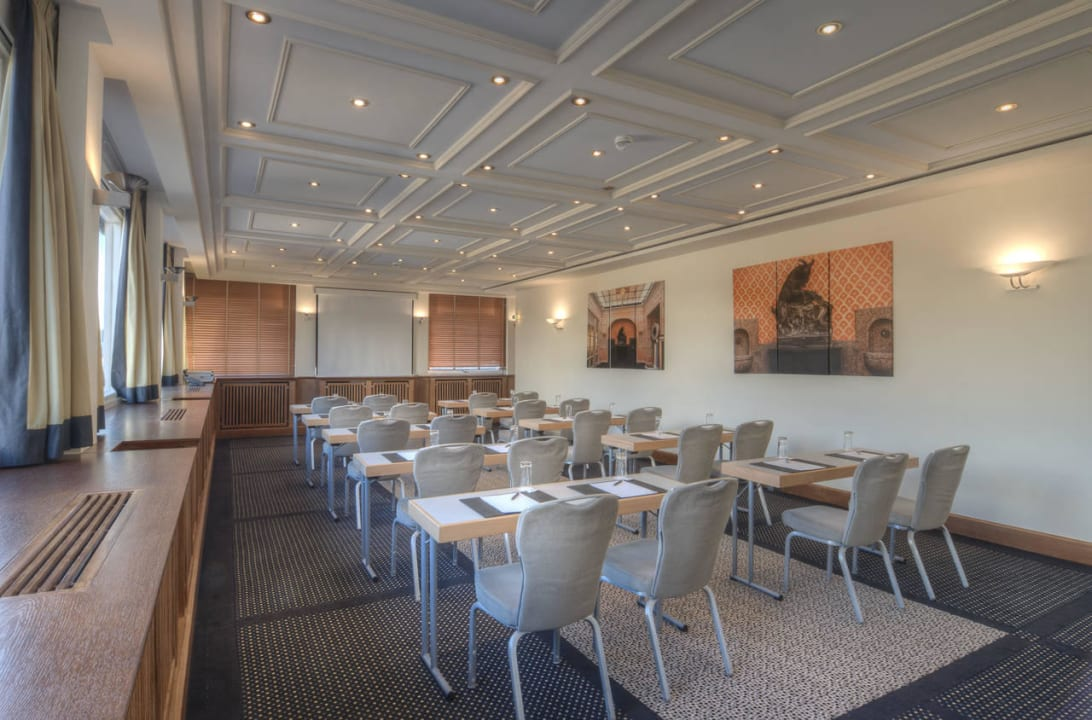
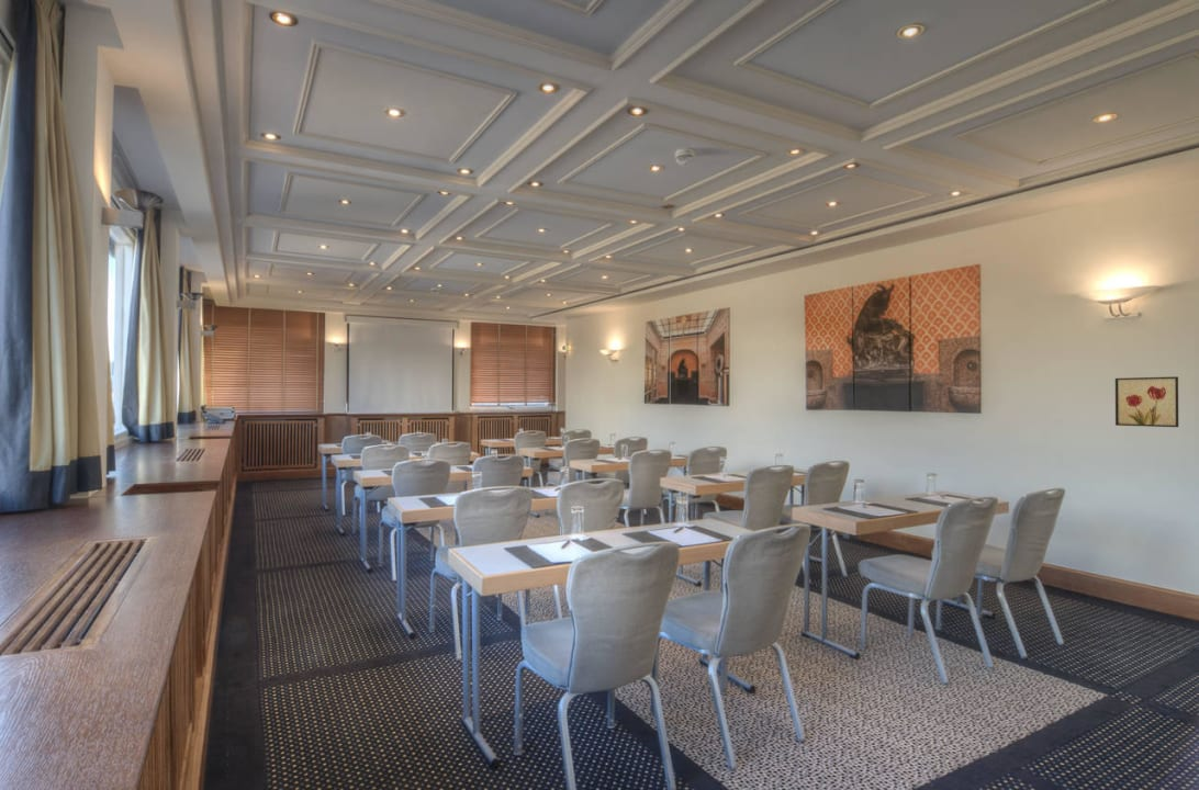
+ wall art (1145, 402)
